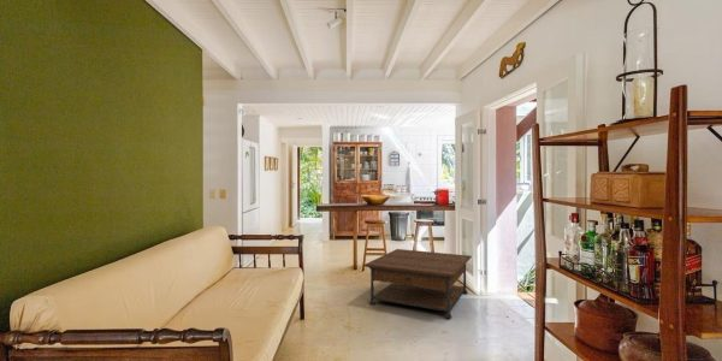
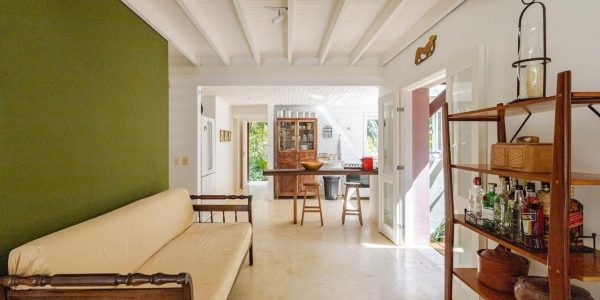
- coffee table (420, 278)
